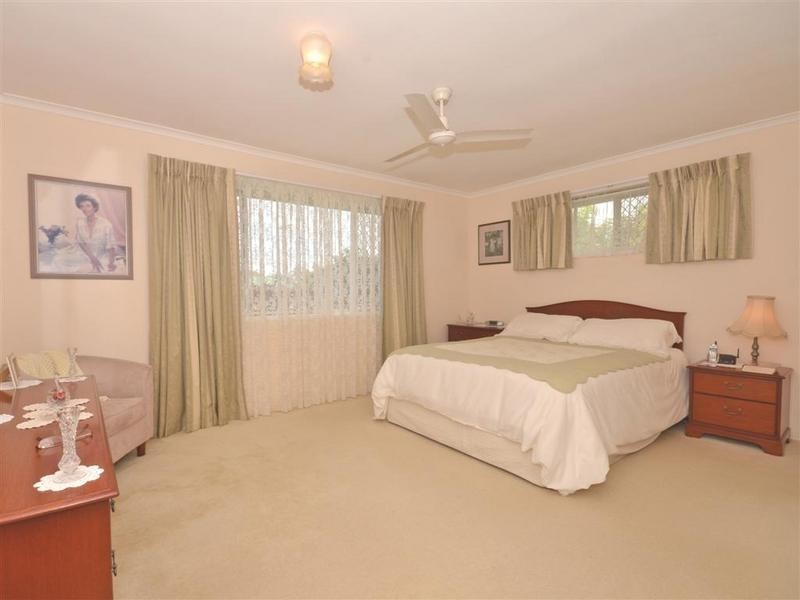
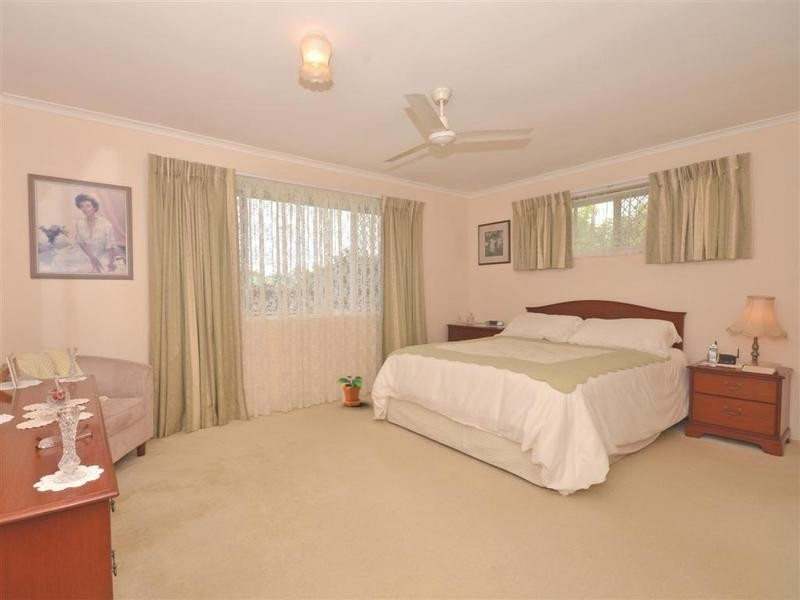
+ potted plant (351, 391)
